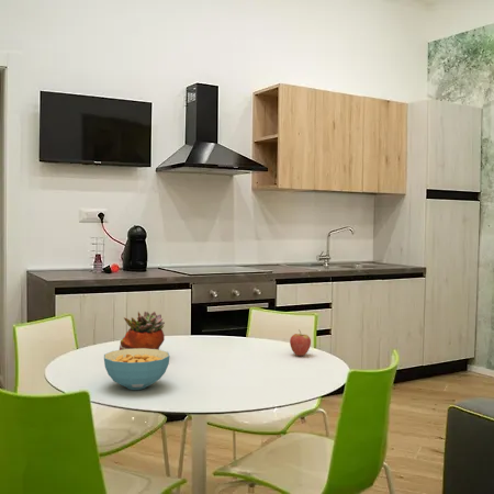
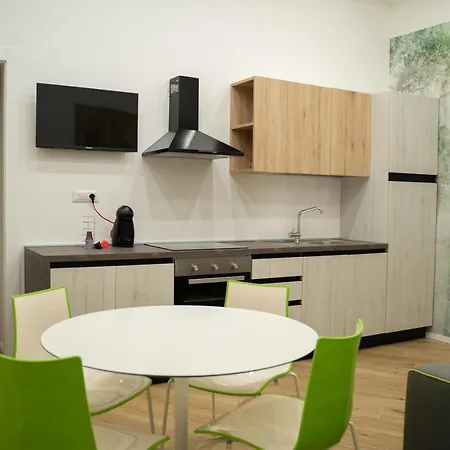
- succulent planter (139, 334)
- cereal bowl (136, 371)
- fruit (300, 341)
